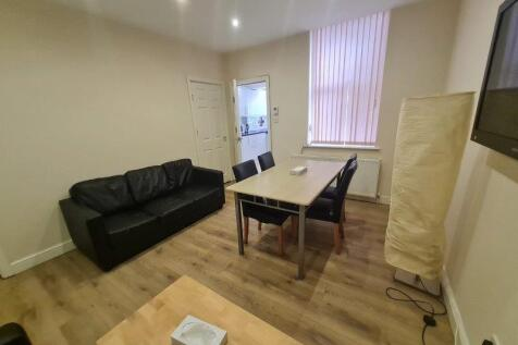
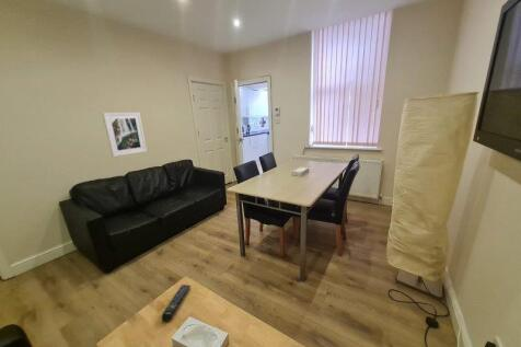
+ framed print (126, 134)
+ remote control (177, 300)
